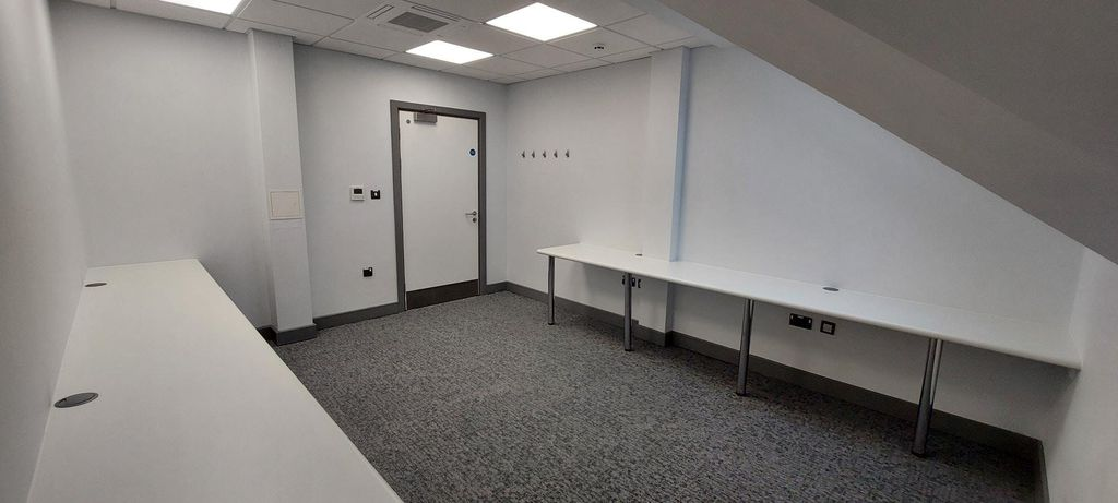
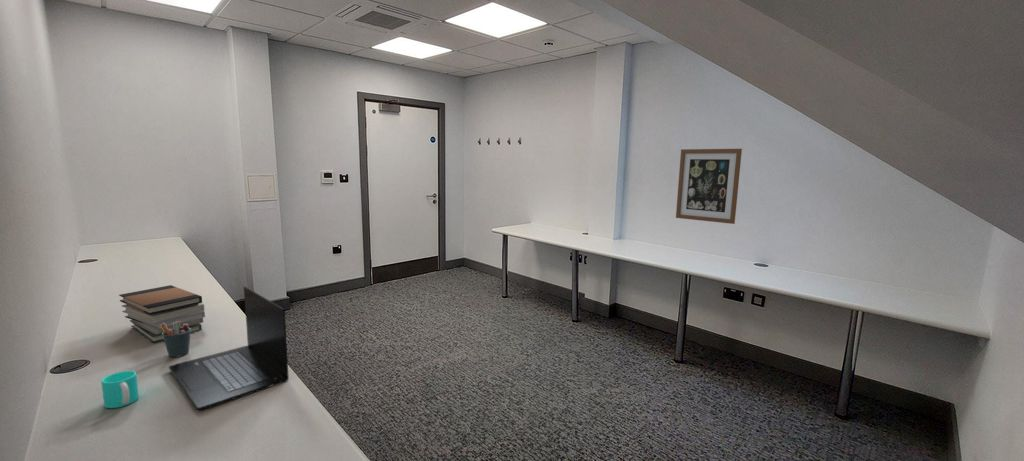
+ laptop (228, 350)
+ cup (121, 390)
+ wall art (706, 185)
+ book stack (163, 312)
+ pen holder (176, 336)
